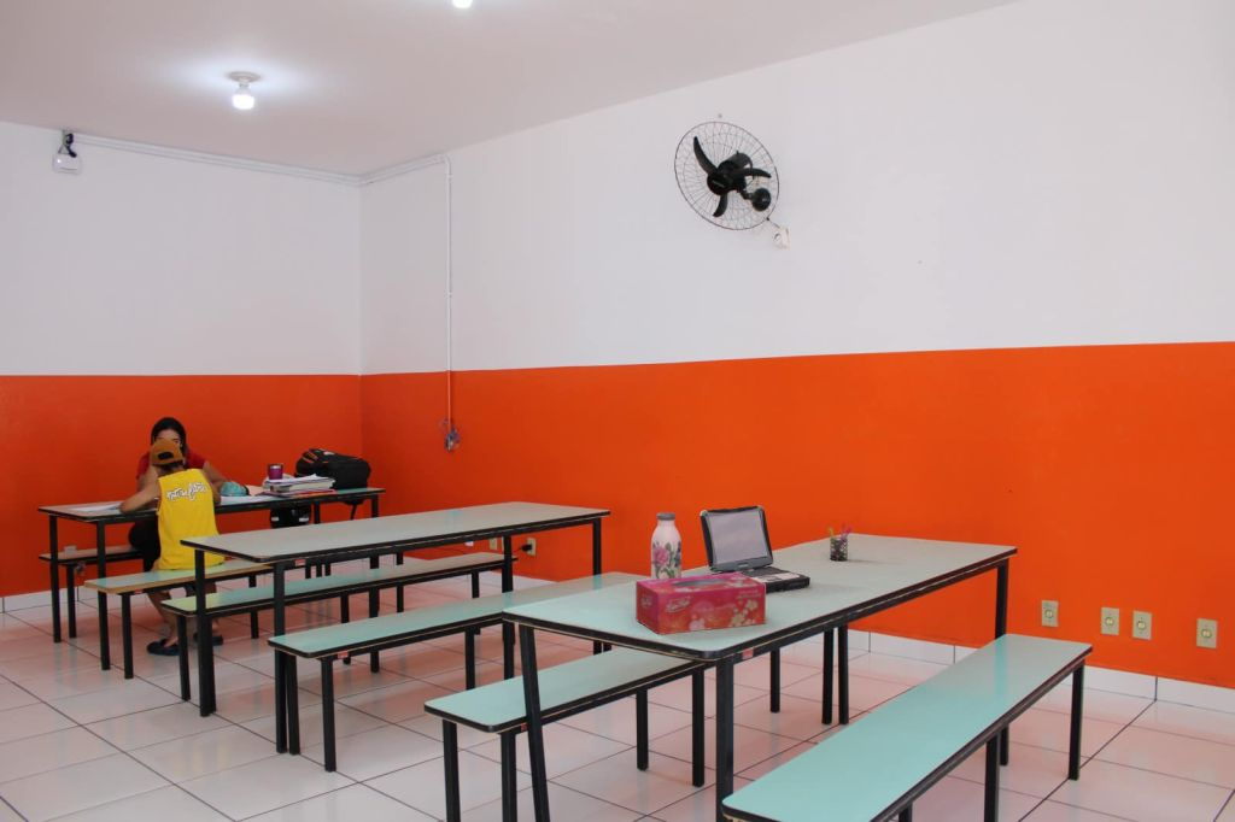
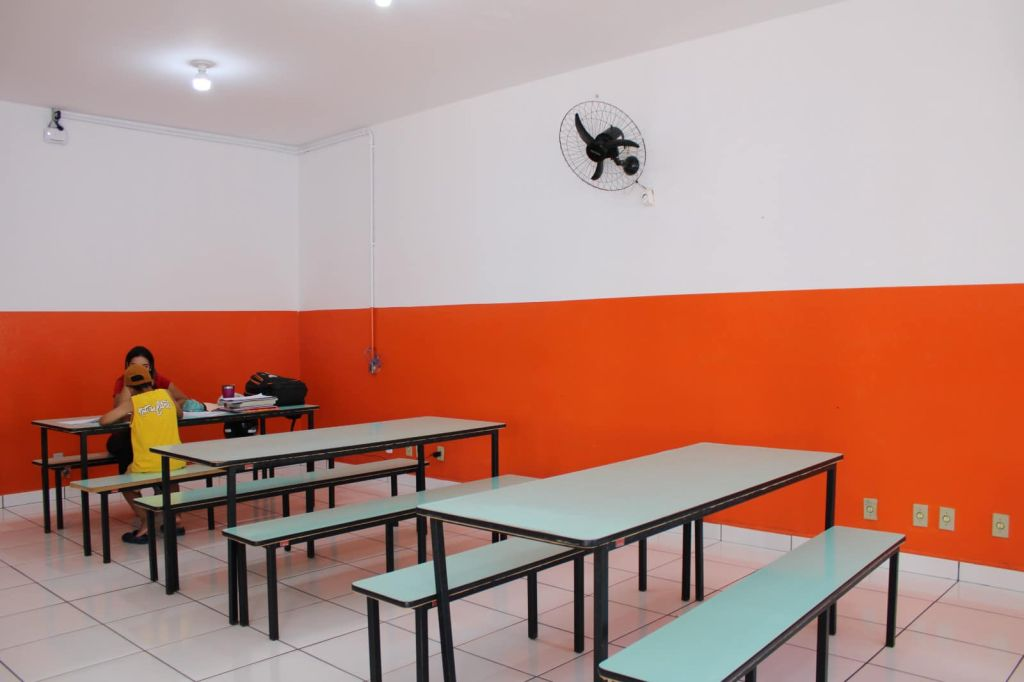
- tissue box (700, 601)
- laptop (751, 547)
- pen holder (837, 540)
- water bottle (666, 557)
